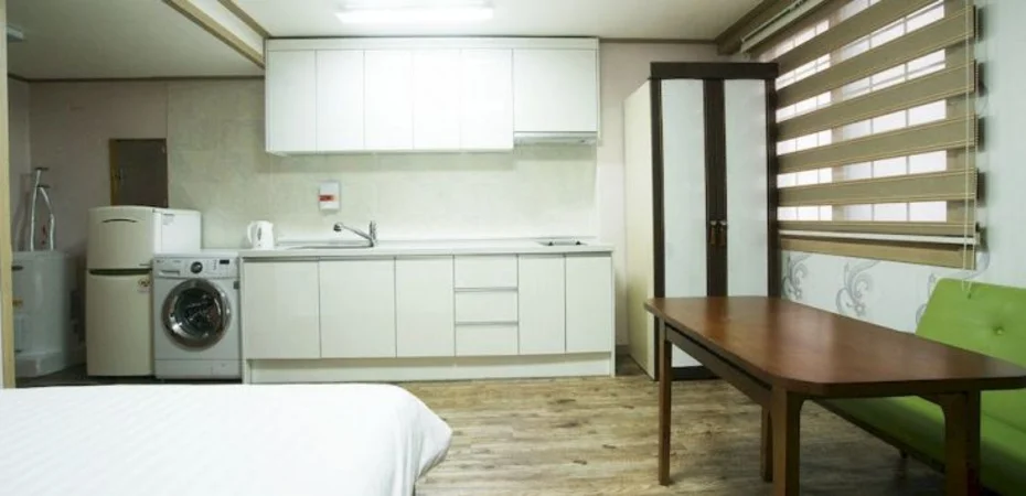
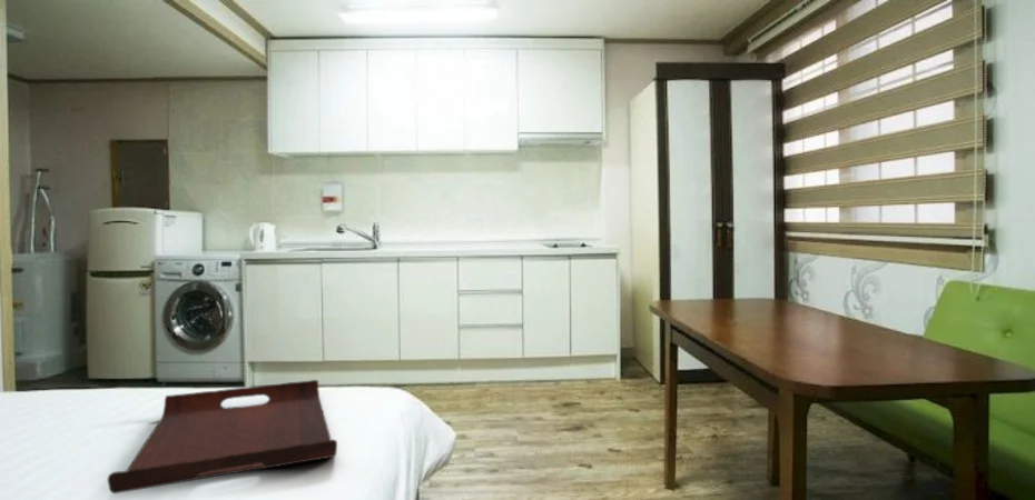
+ serving tray (239, 424)
